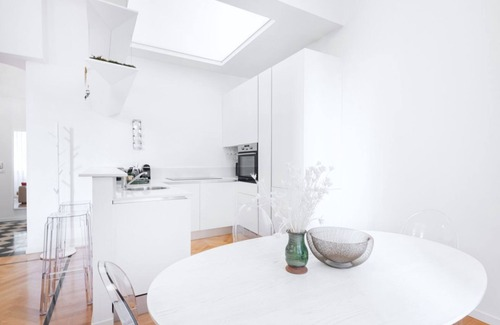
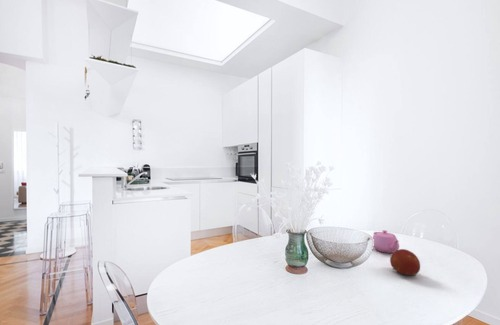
+ fruit (404, 261)
+ teapot (385, 240)
